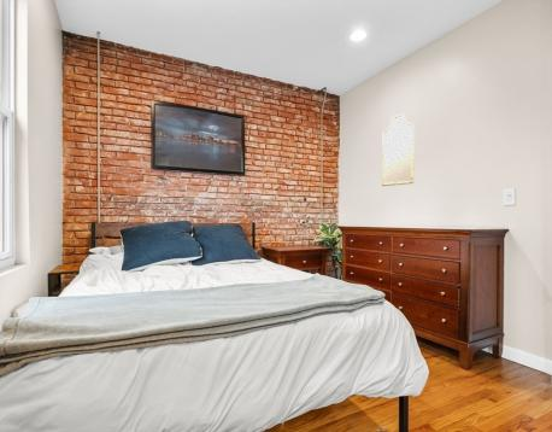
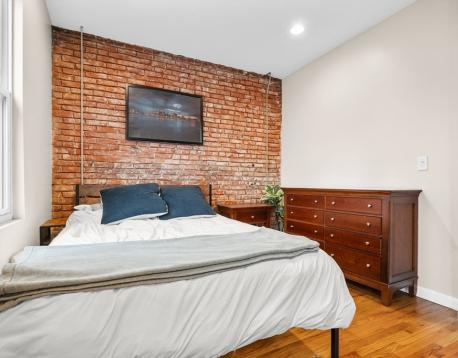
- home mirror (397, 150)
